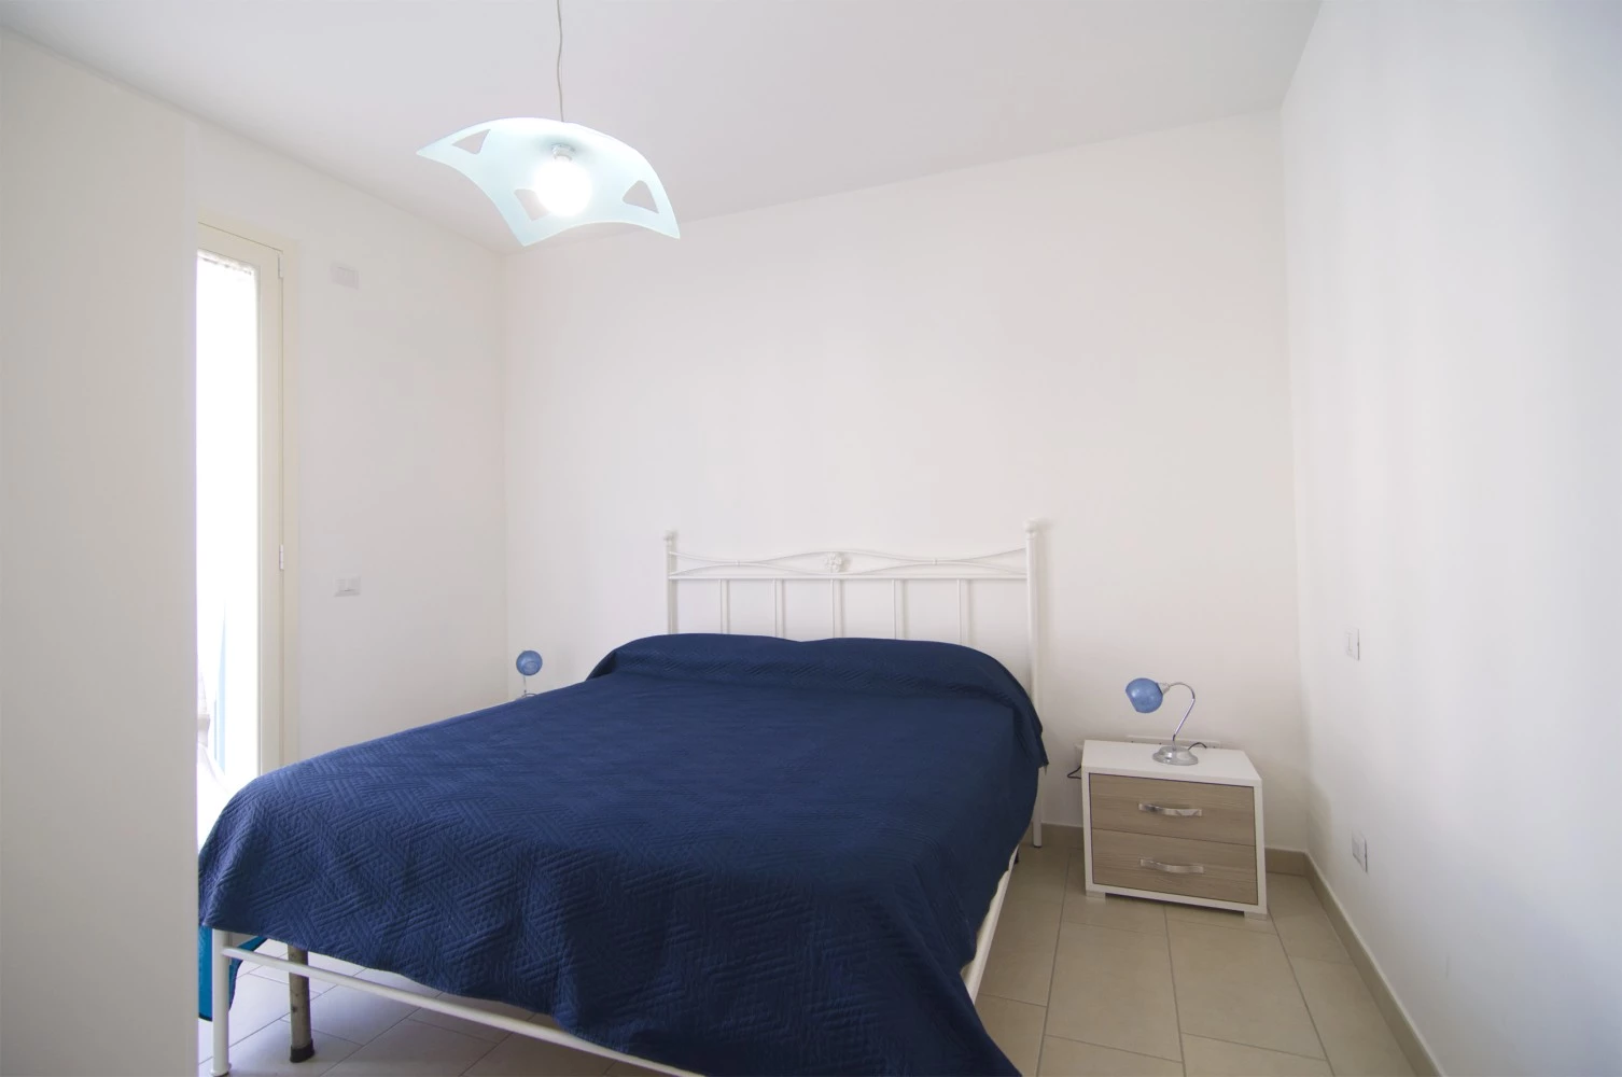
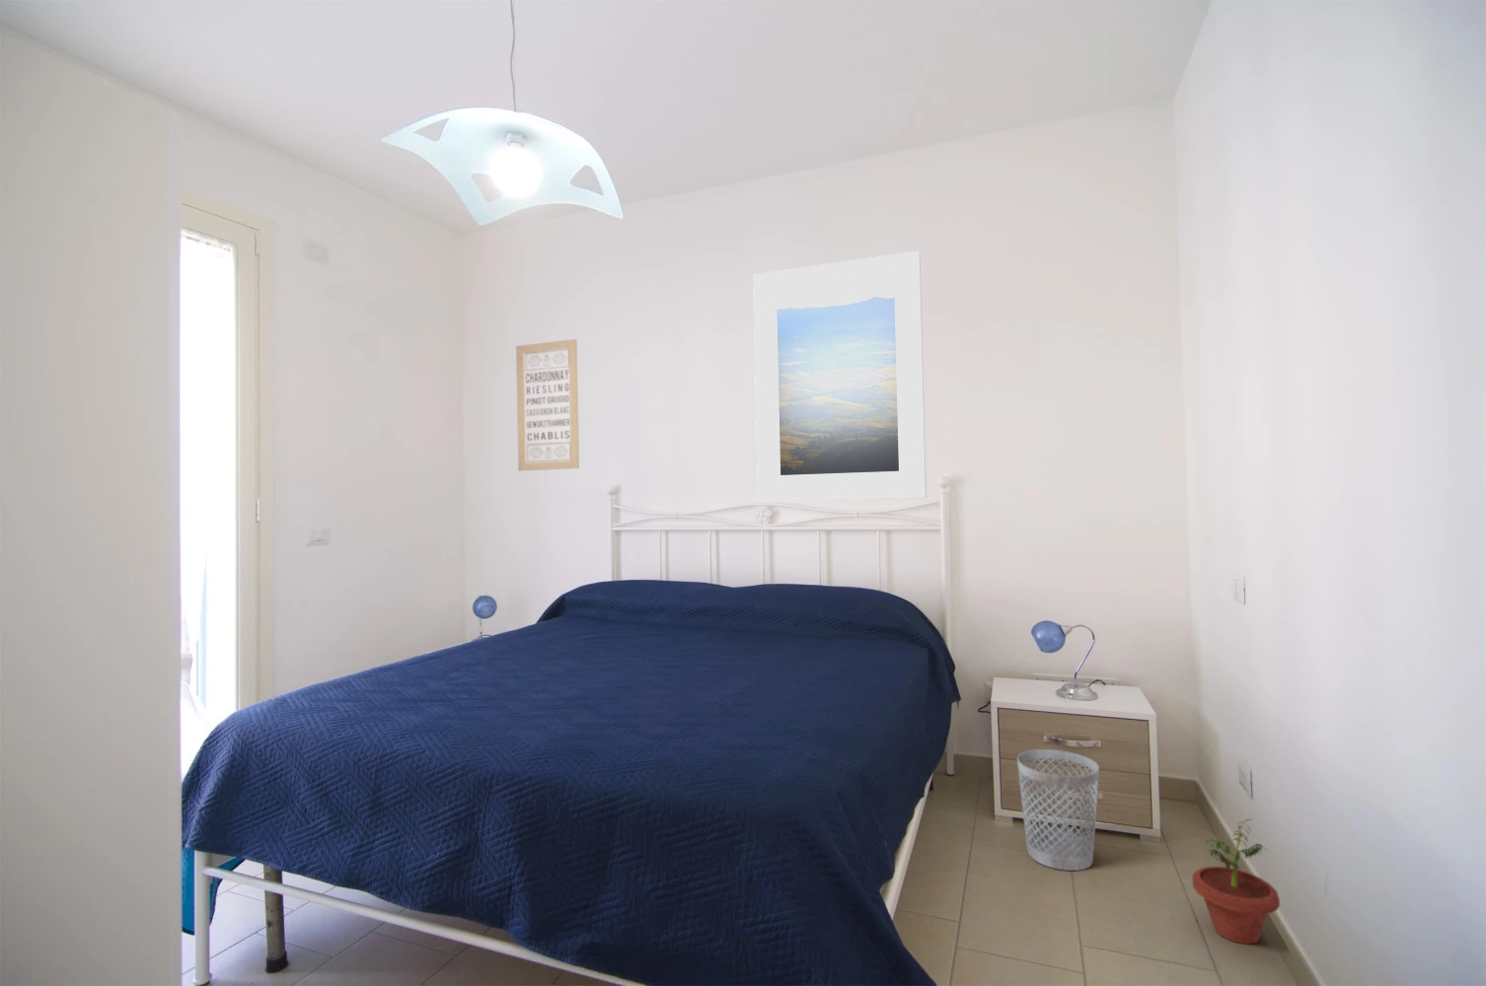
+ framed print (835, 381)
+ wastebasket (1058, 810)
+ potted plant (1234, 876)
+ wall art (547, 405)
